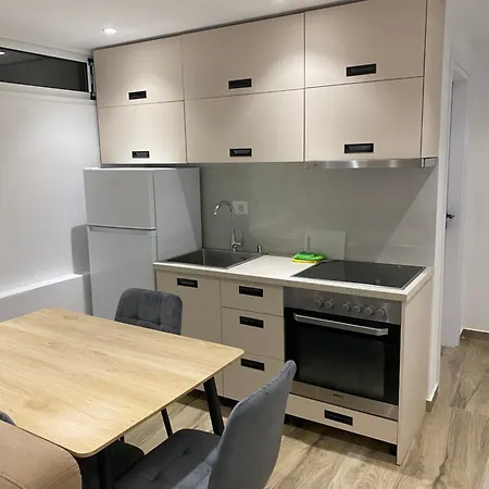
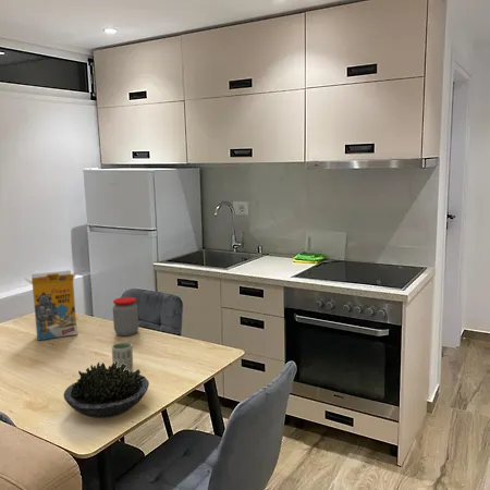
+ cereal box (53, 303)
+ cup (122, 358)
+ succulent plant (107, 387)
+ jar (125, 316)
